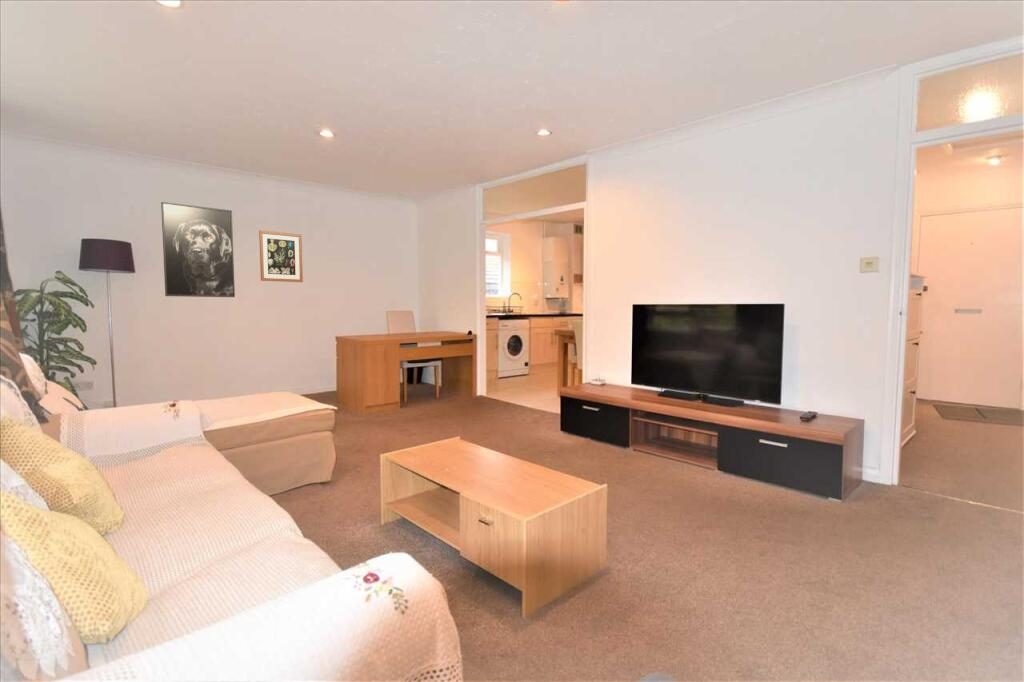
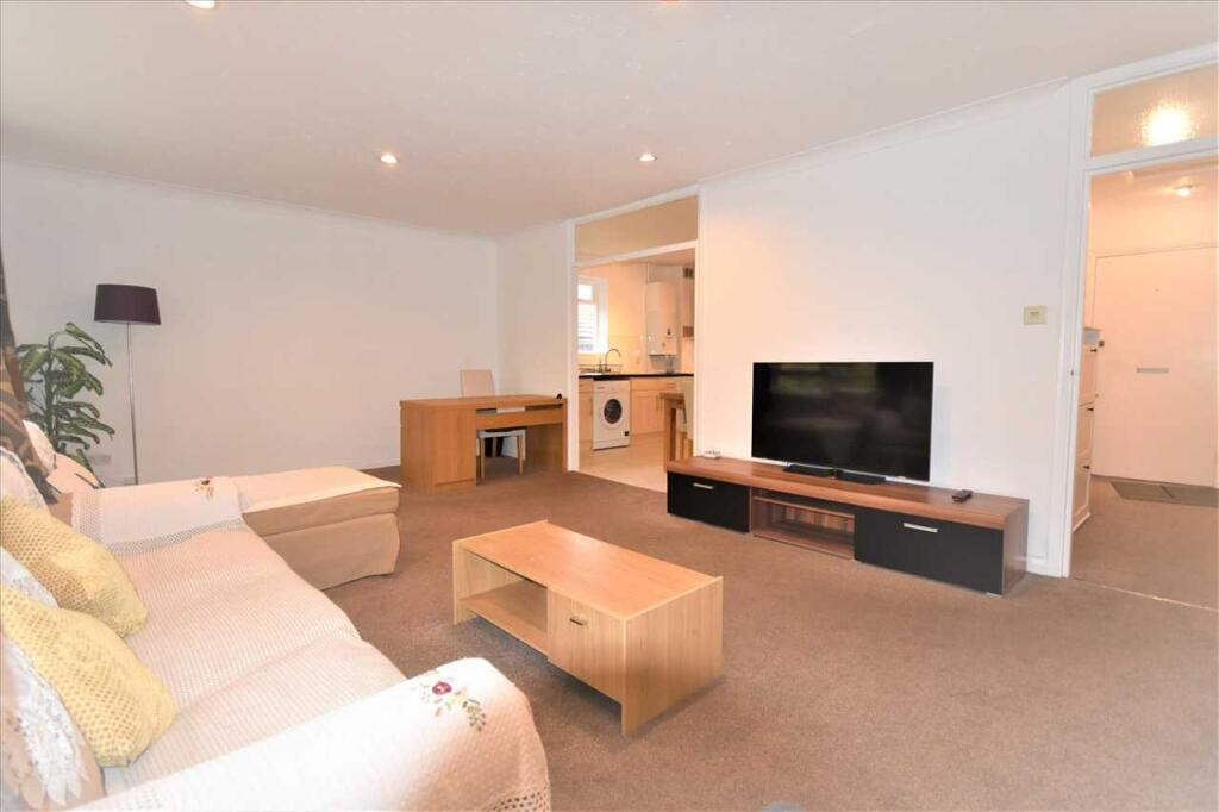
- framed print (199, 251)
- wall art (281, 257)
